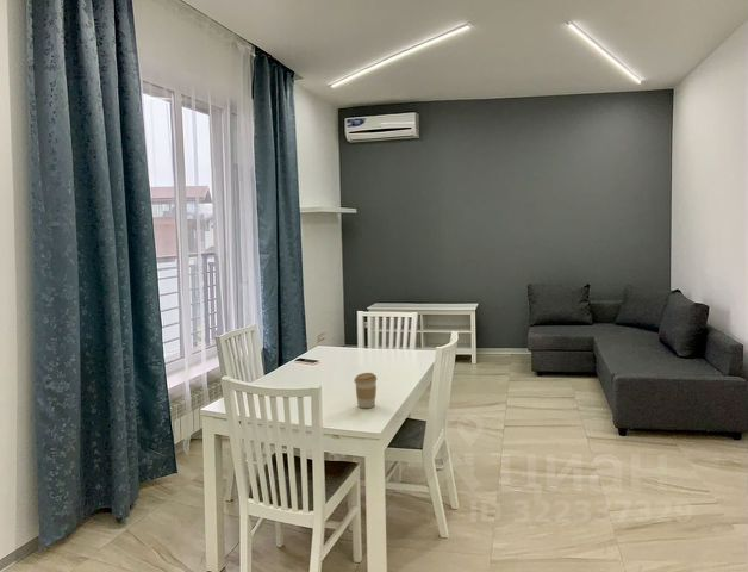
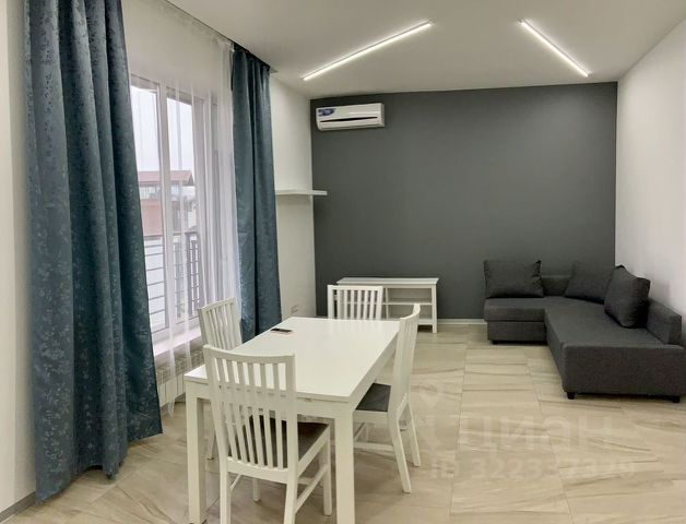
- coffee cup (366, 390)
